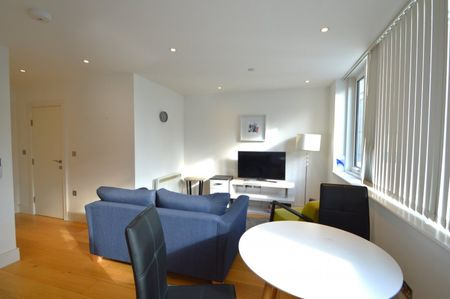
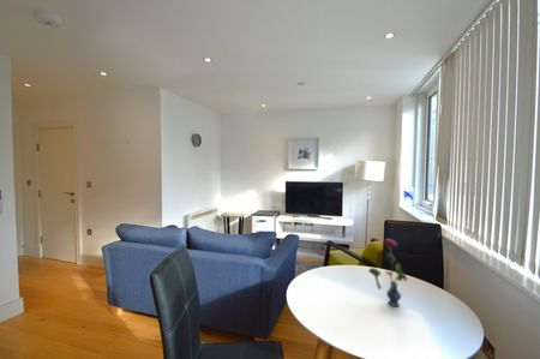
+ vase (386, 271)
